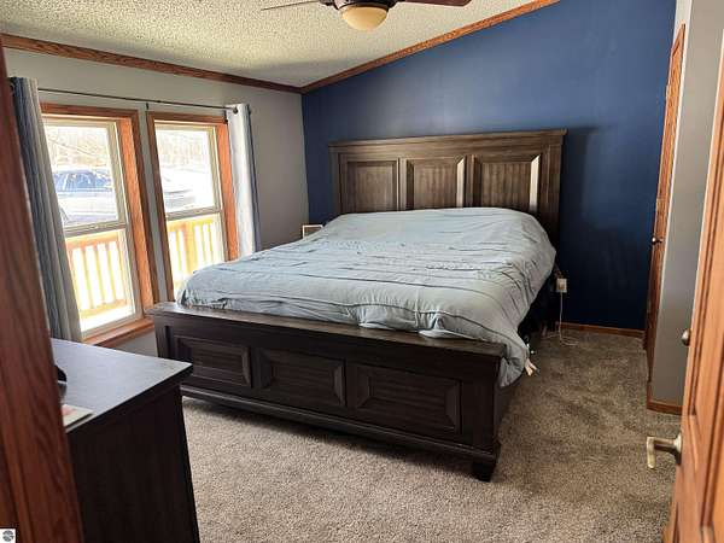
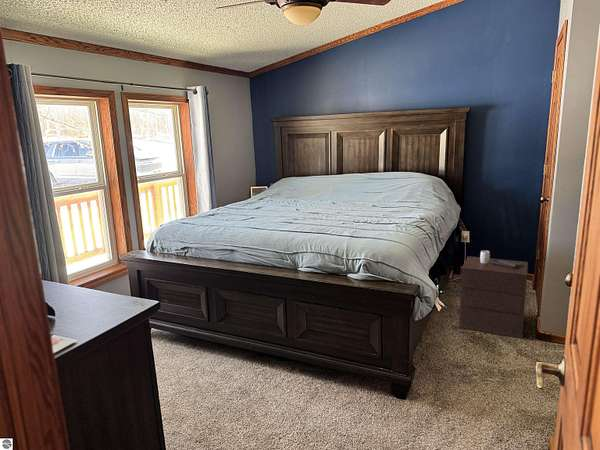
+ nightstand (493, 289)
